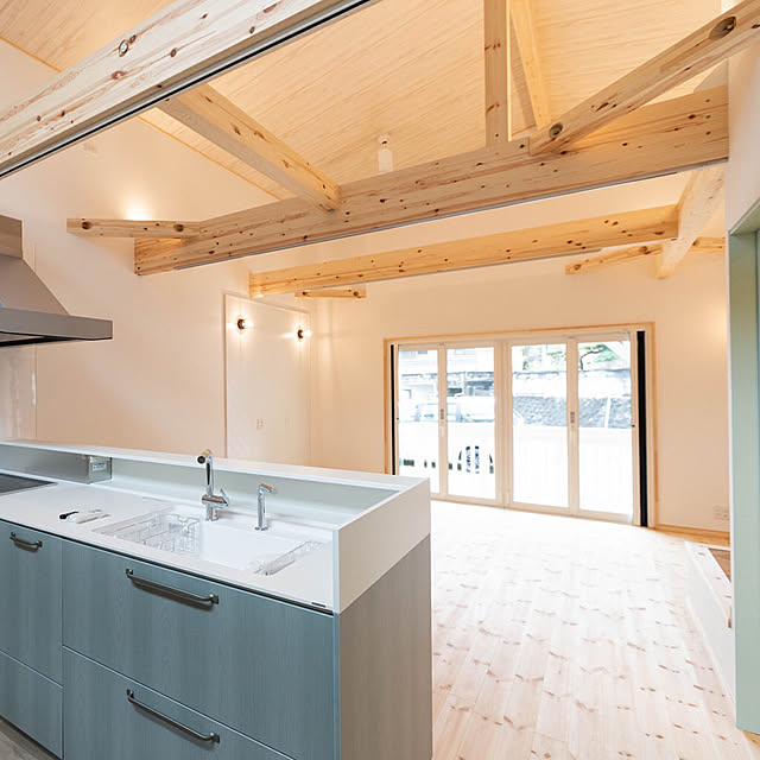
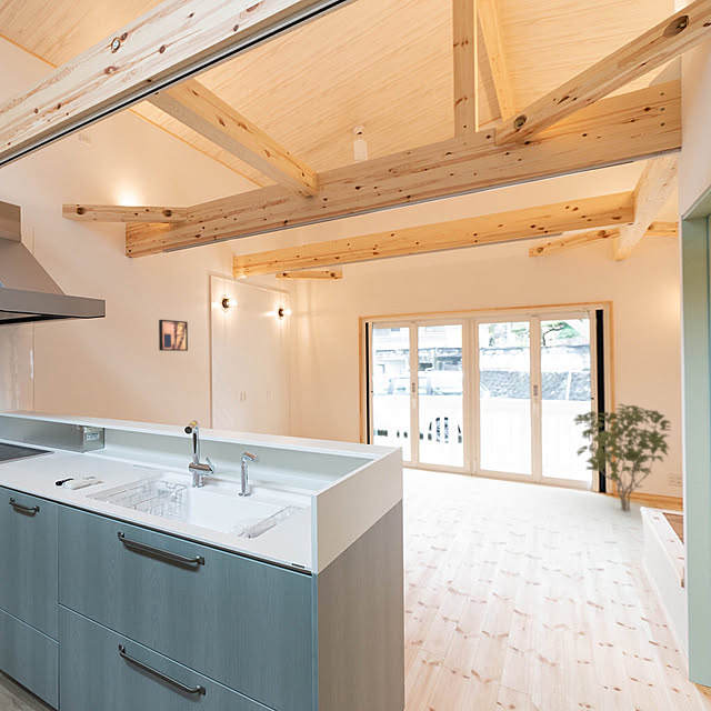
+ shrub (624, 457)
+ wall art (173, 336)
